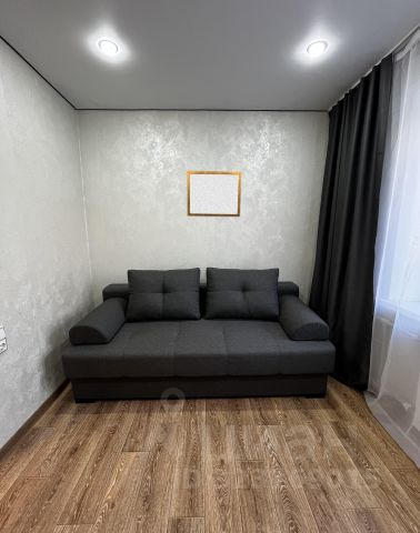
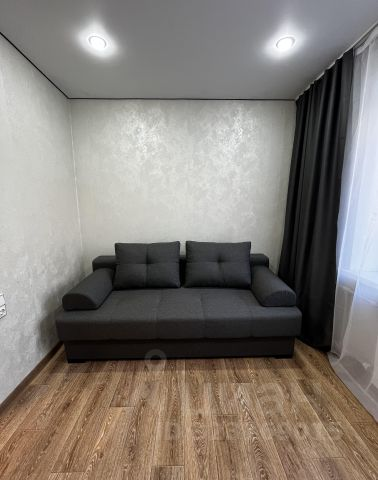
- writing board (213, 194)
